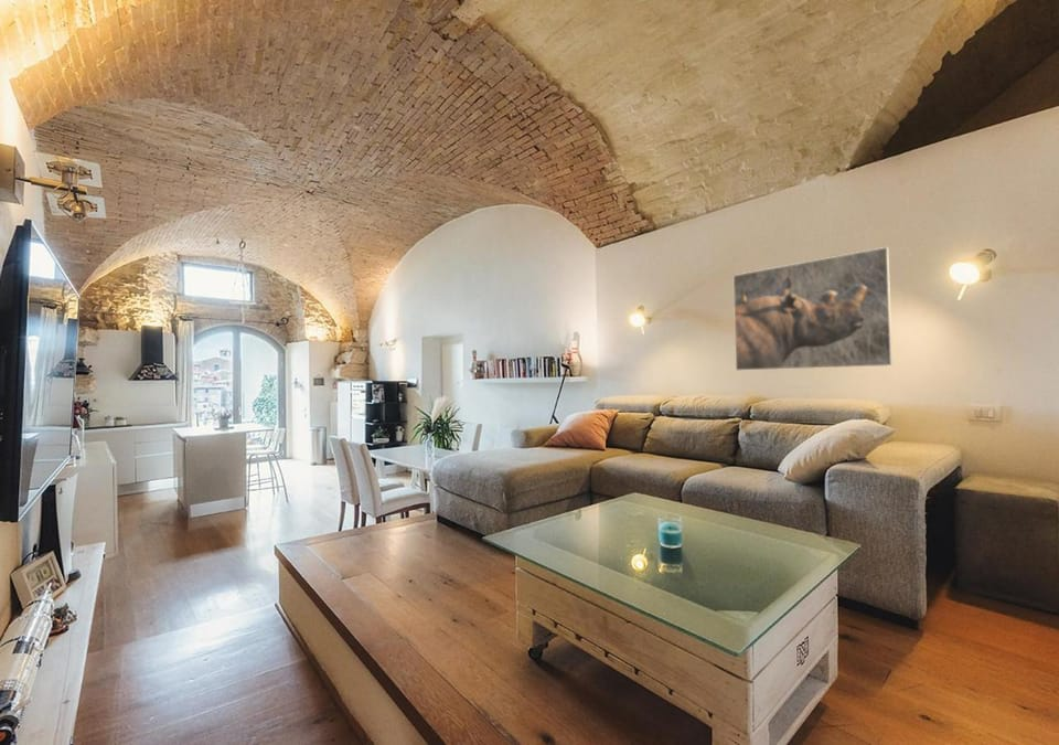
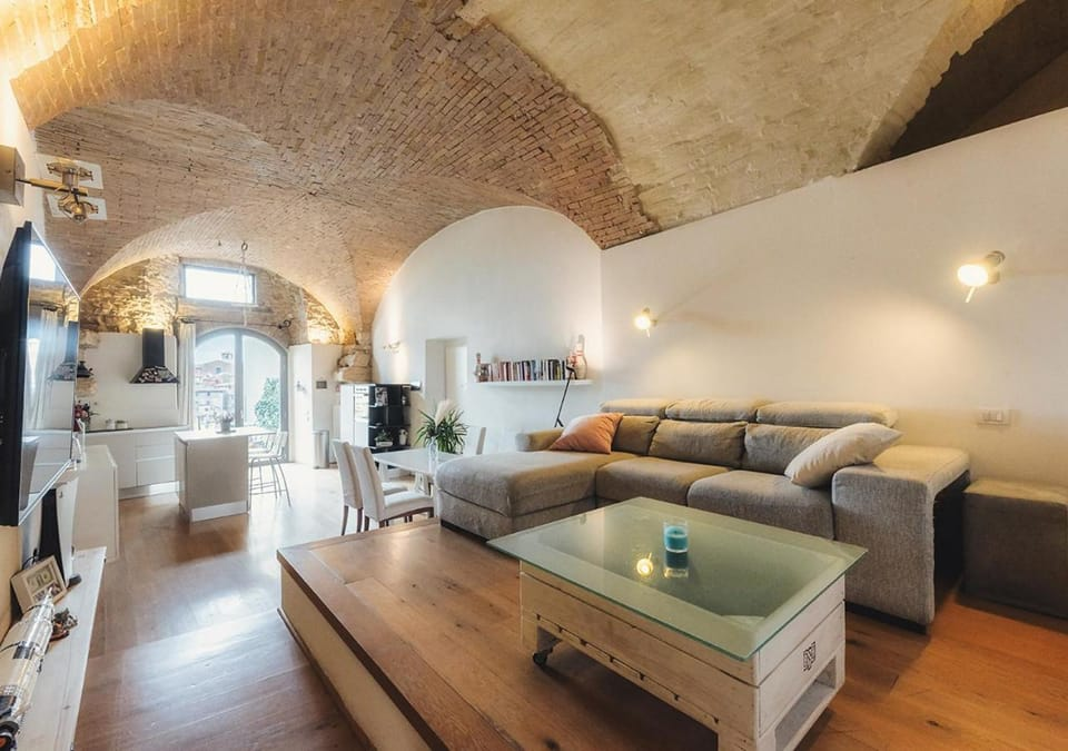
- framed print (803, 315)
